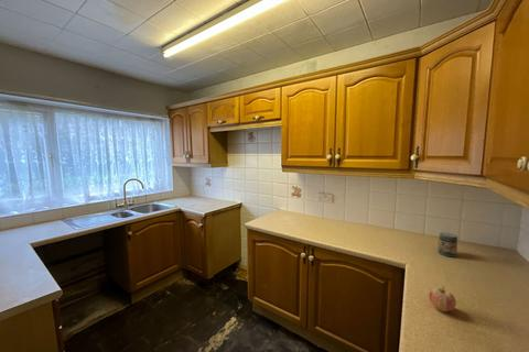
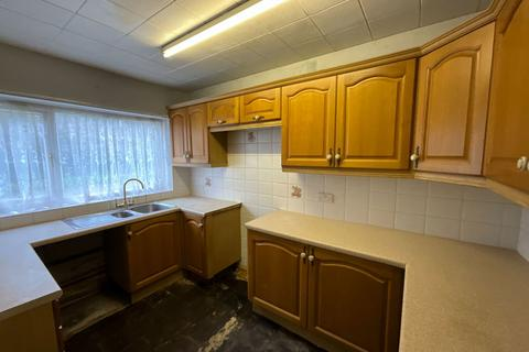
- jar (447, 244)
- fruit (442, 298)
